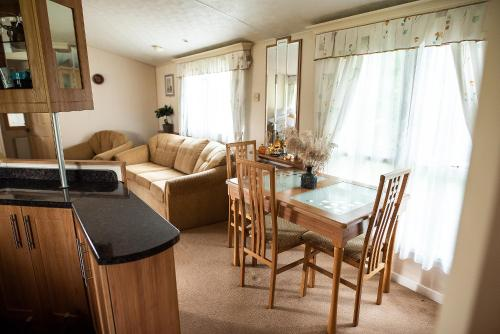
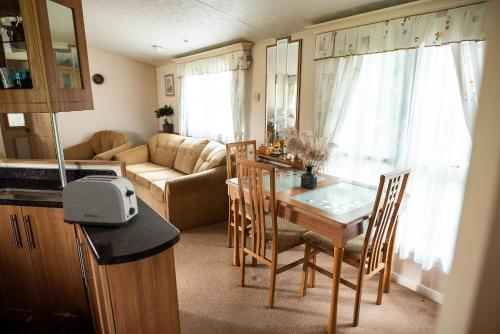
+ toaster (102, 199)
